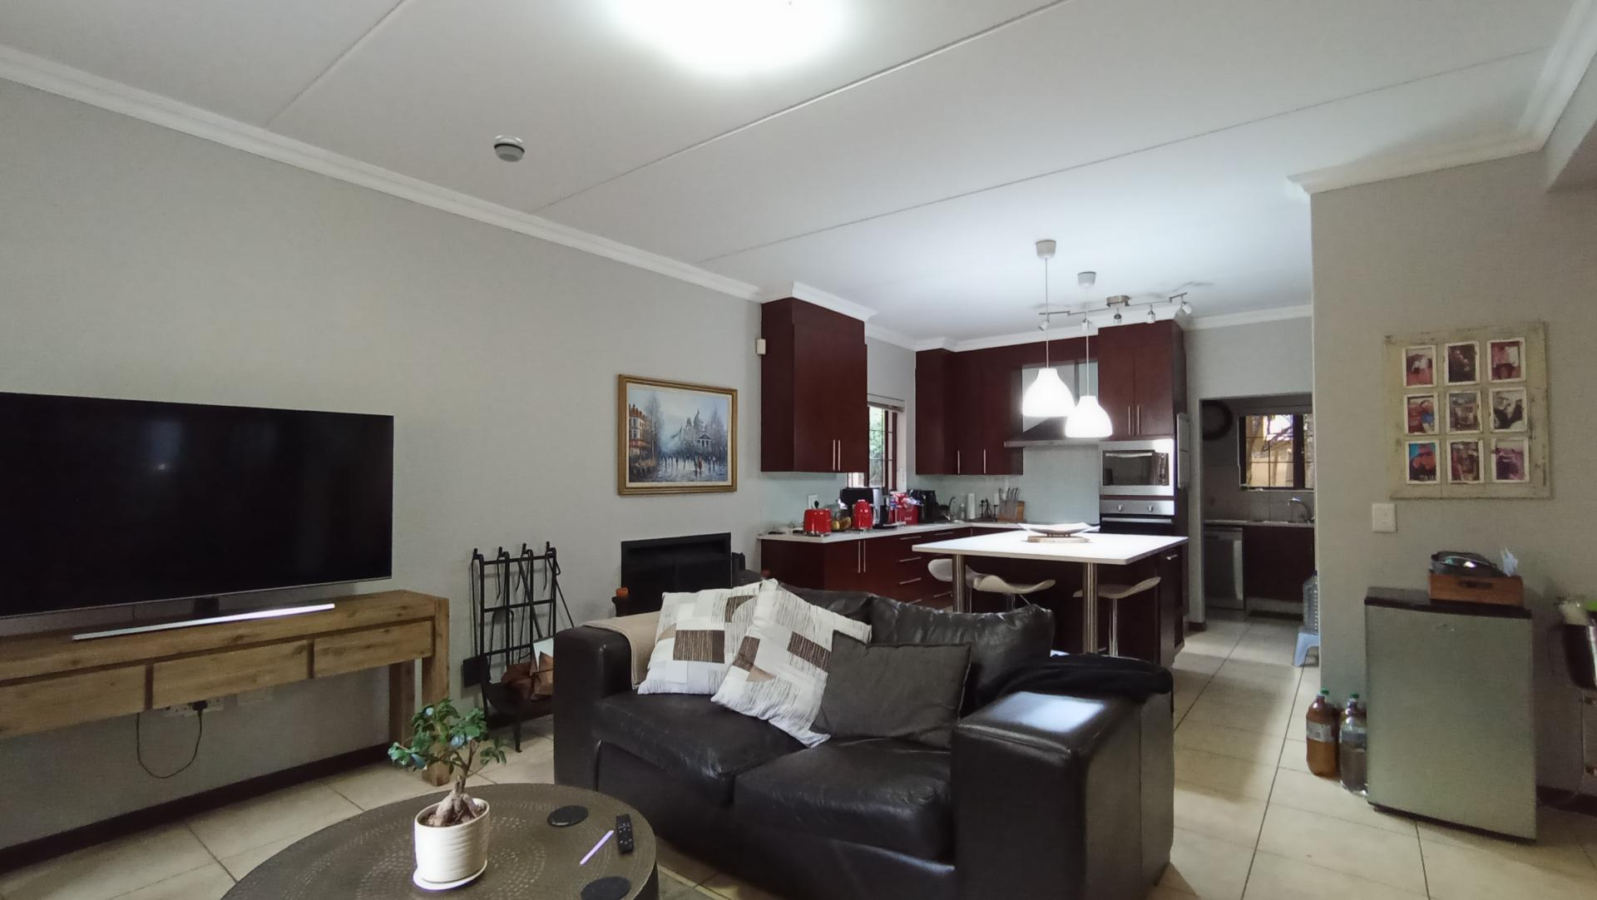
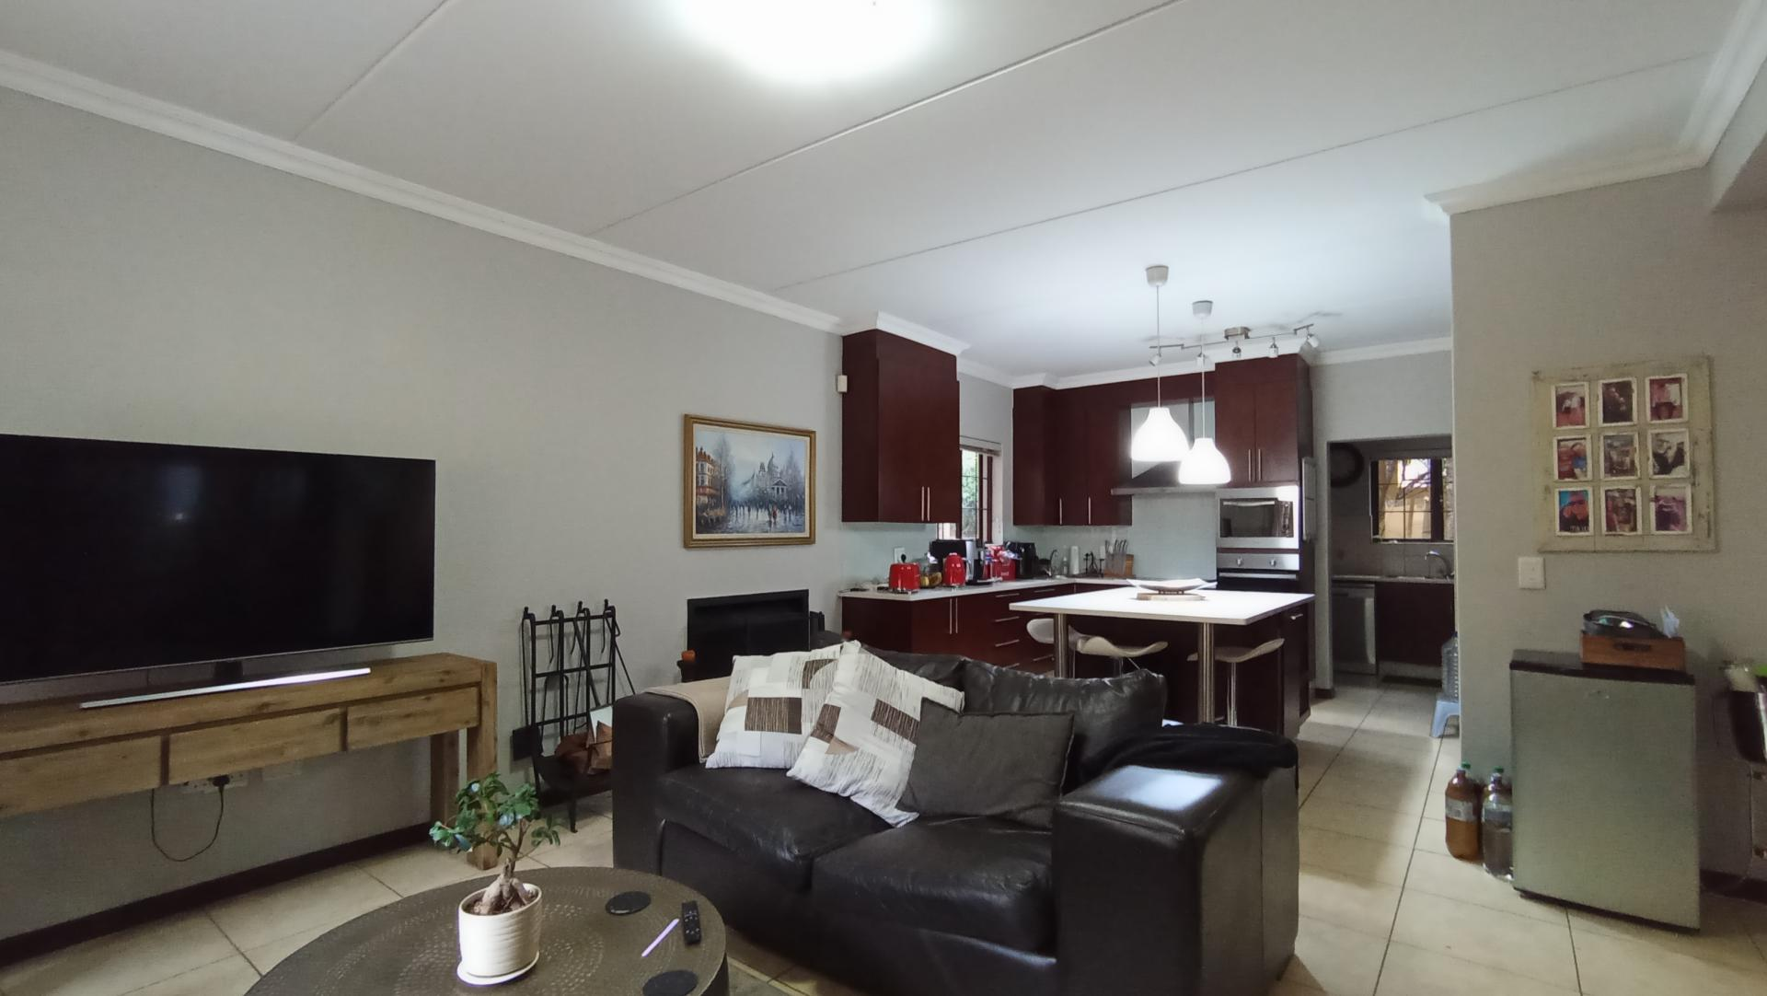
- smoke detector (509, 149)
